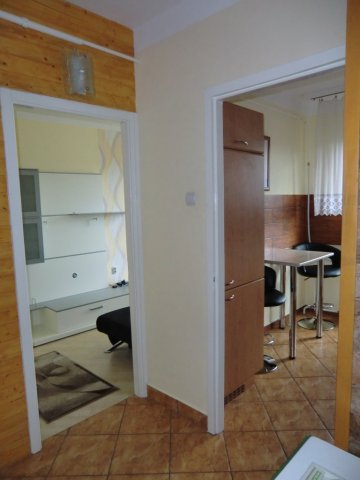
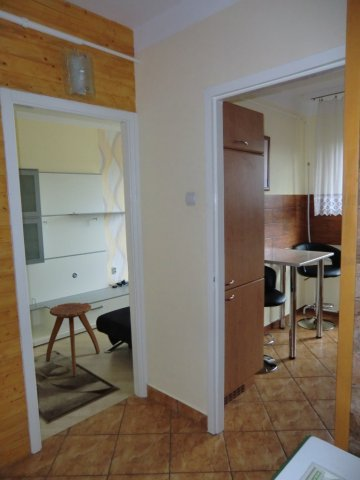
+ stool (70, 337)
